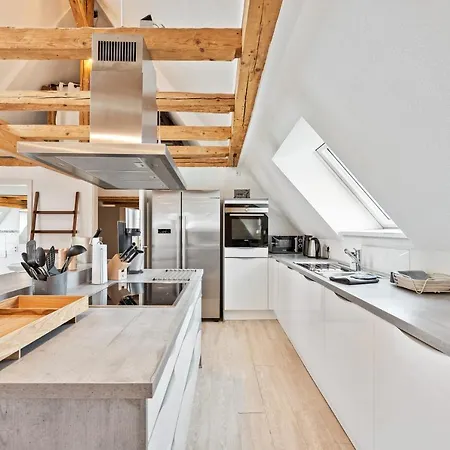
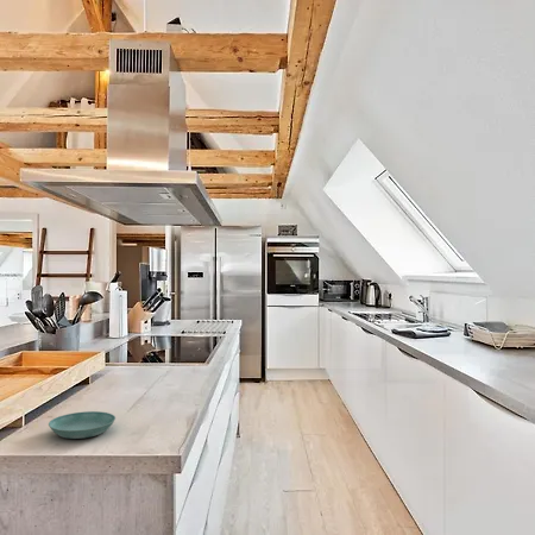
+ saucer (82, 426)
